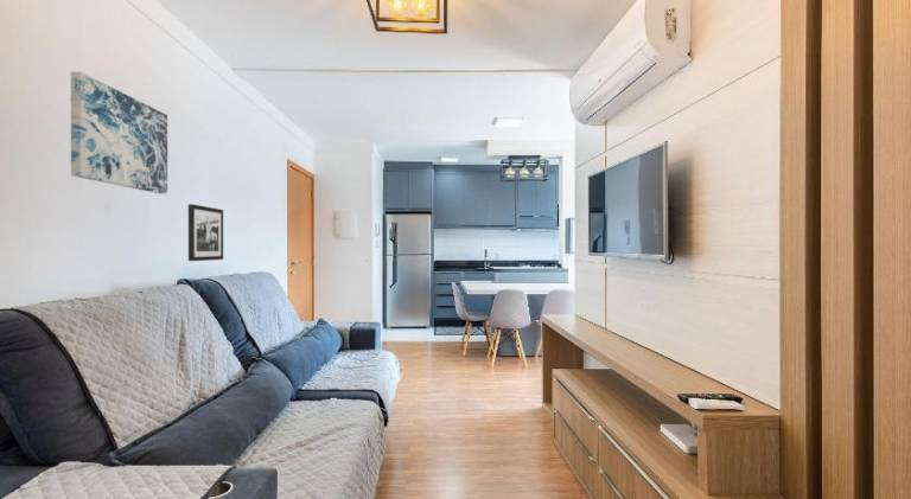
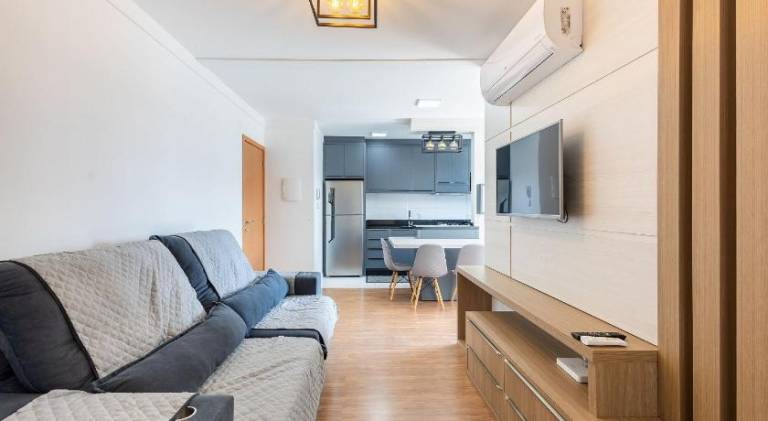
- picture frame (206, 233)
- wall art (125, 141)
